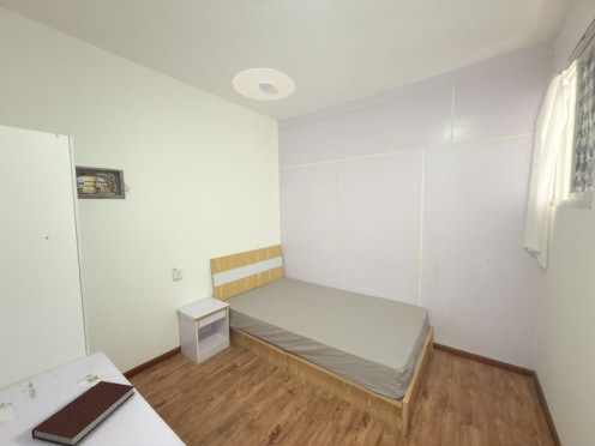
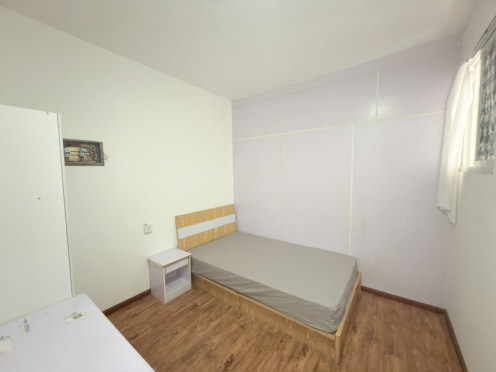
- ceiling light (264, 83)
- notebook (89, 409)
